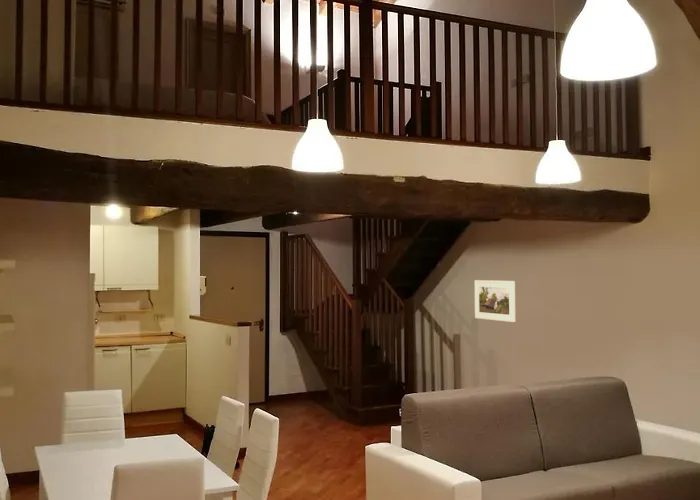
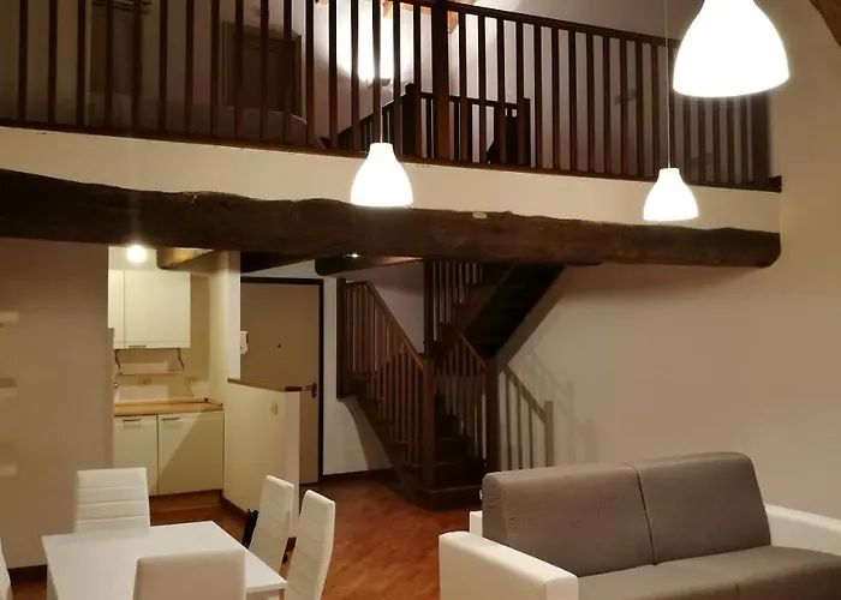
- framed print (494, 300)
